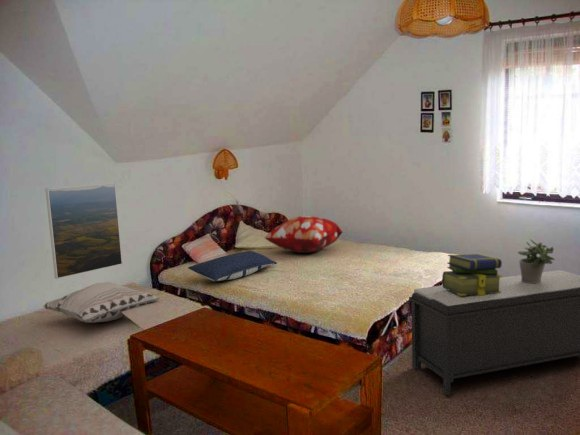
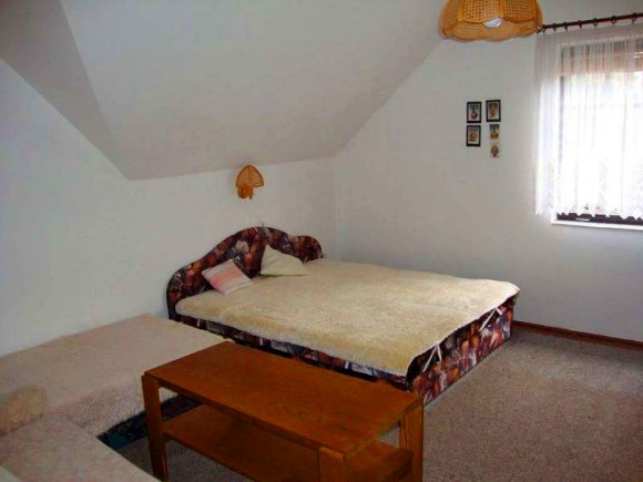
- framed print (86, 228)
- decorative pillow (101, 302)
- bench (510, 326)
- potted plant (538, 261)
- stack of books (472, 272)
- pillow (233, 265)
- decorative pillow (303, 234)
